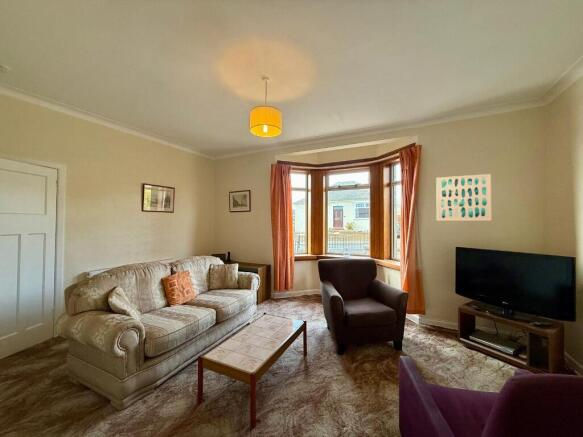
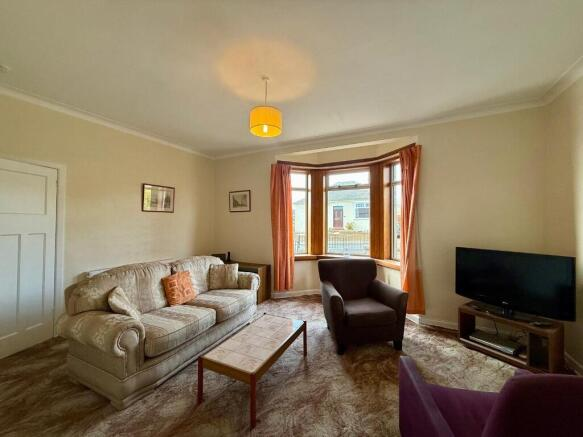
- wall art (462, 198)
